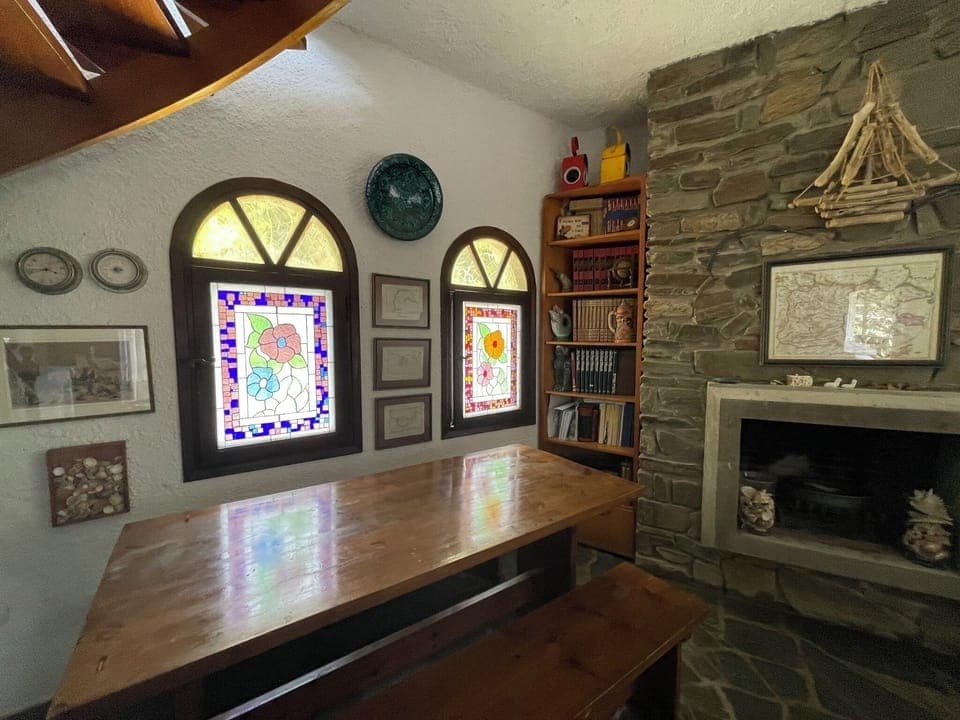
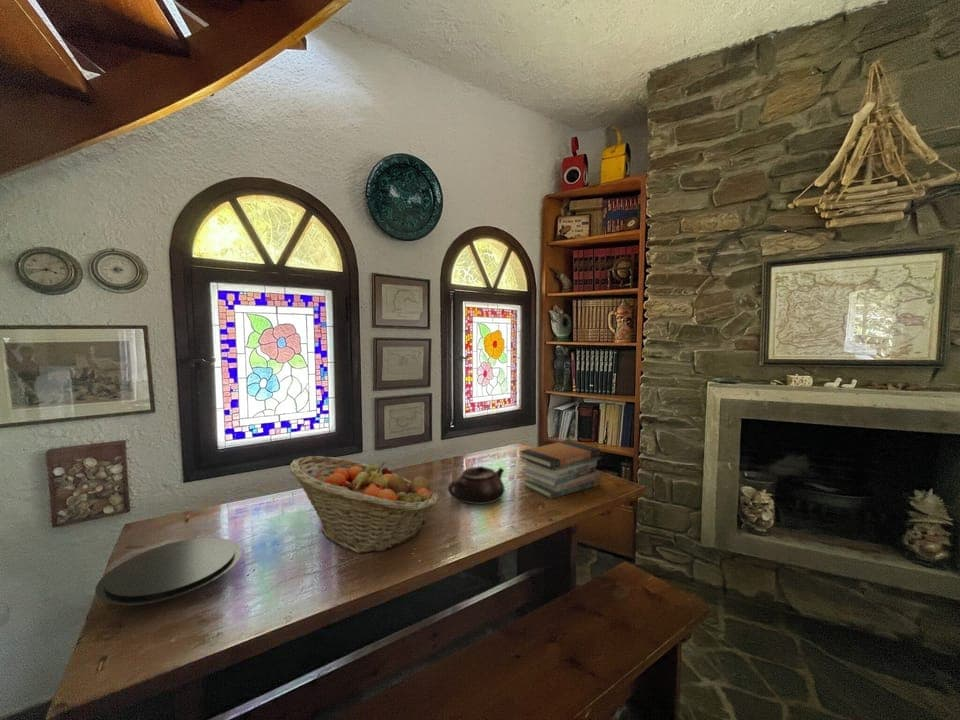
+ fruit basket (364, 492)
+ plate (174, 573)
+ teapot (477, 482)
+ book stack (560, 467)
